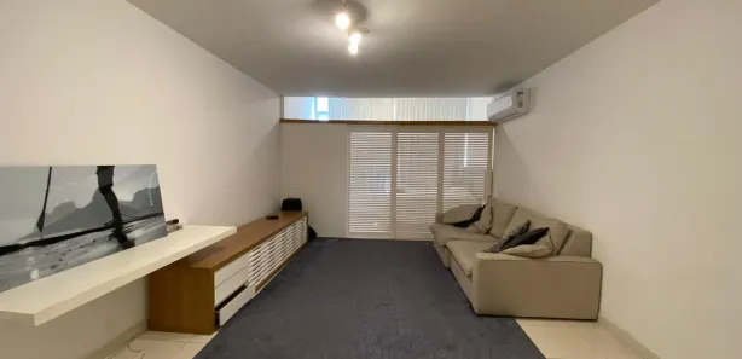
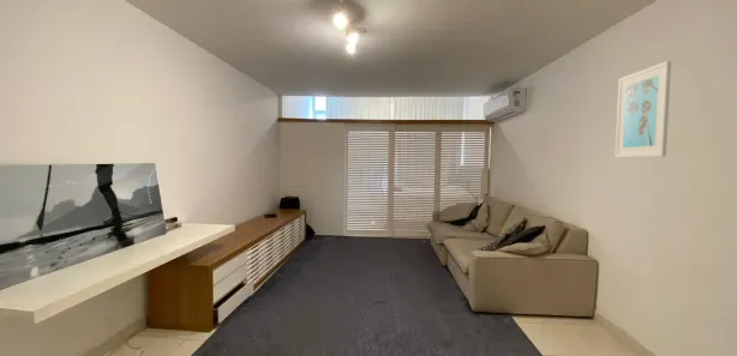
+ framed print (640, 114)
